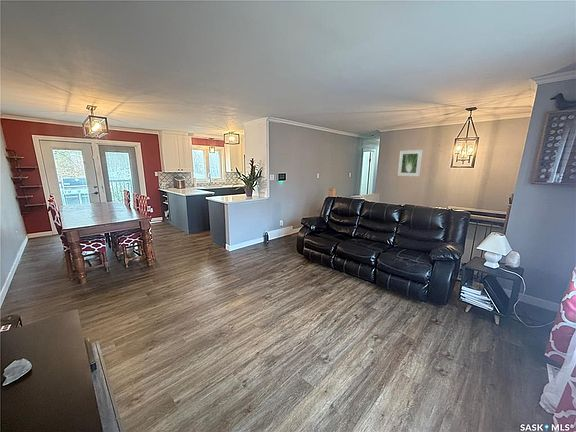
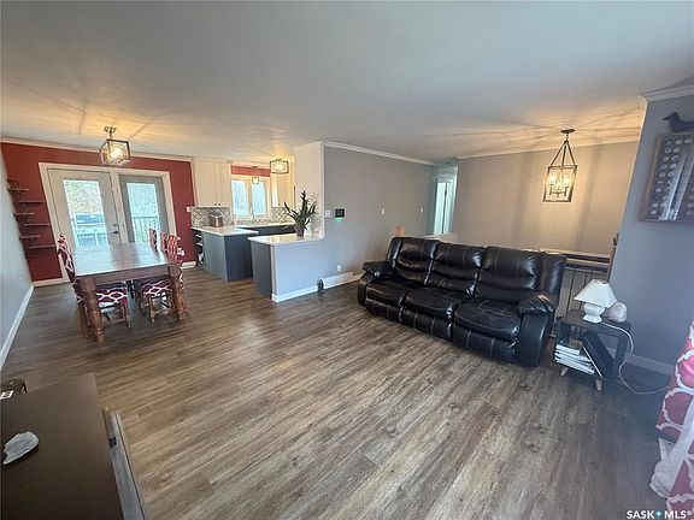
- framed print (409, 163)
